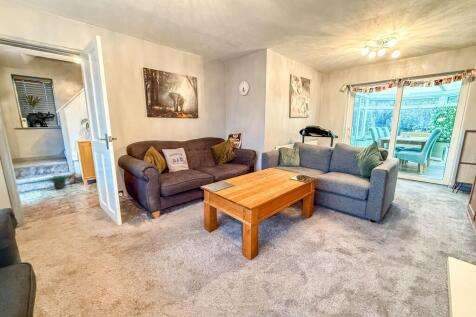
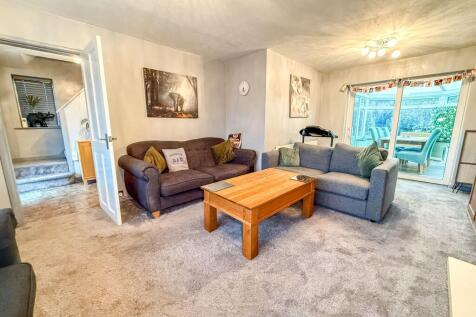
- potted plant (58, 179)
